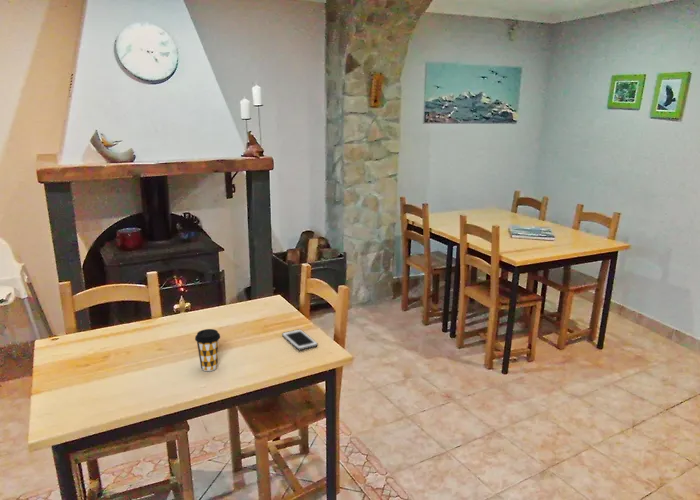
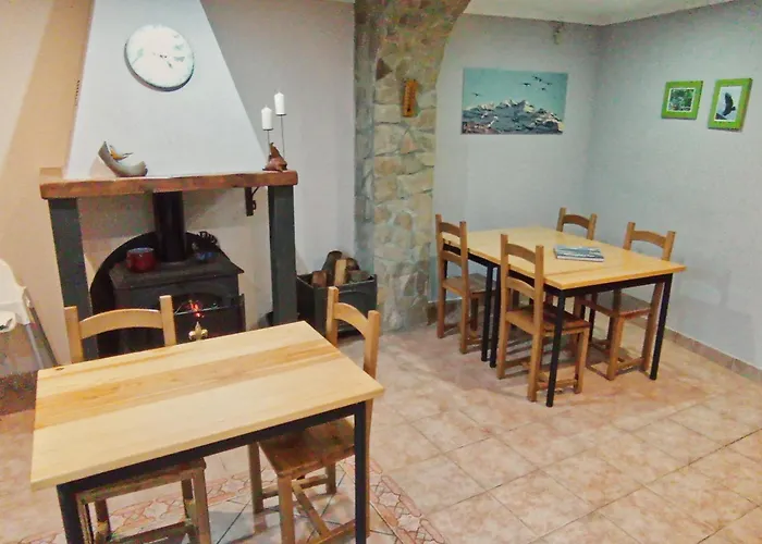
- cell phone (299, 339)
- coffee cup (208, 350)
